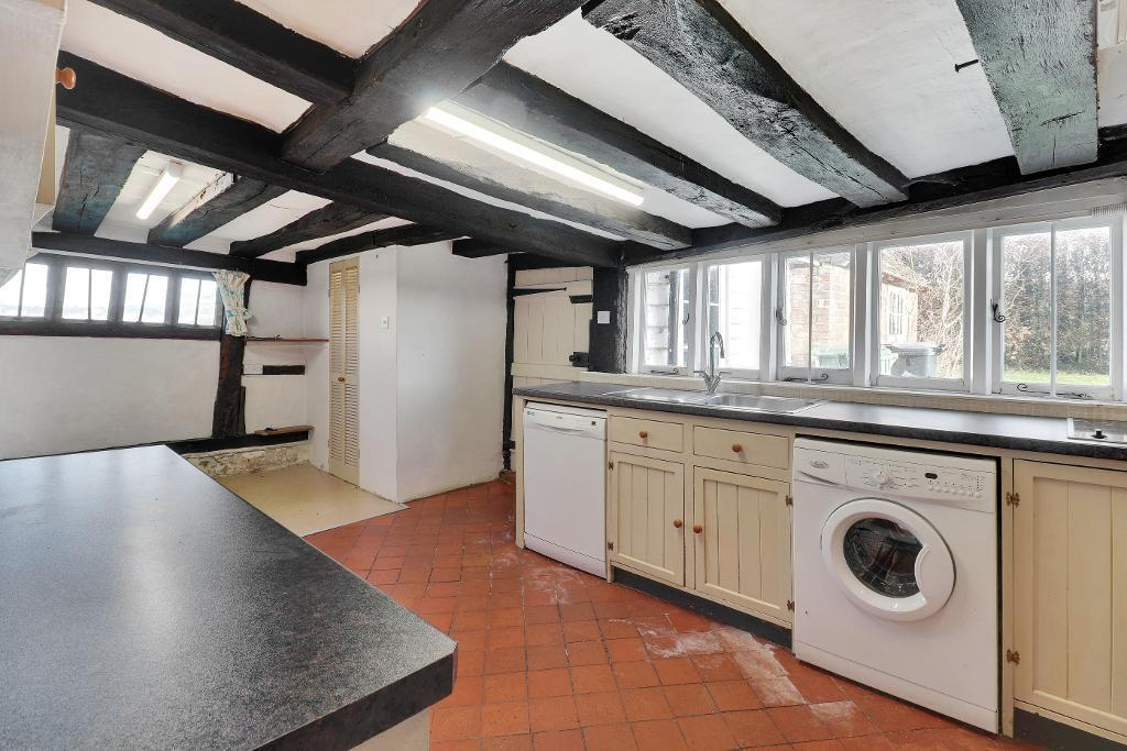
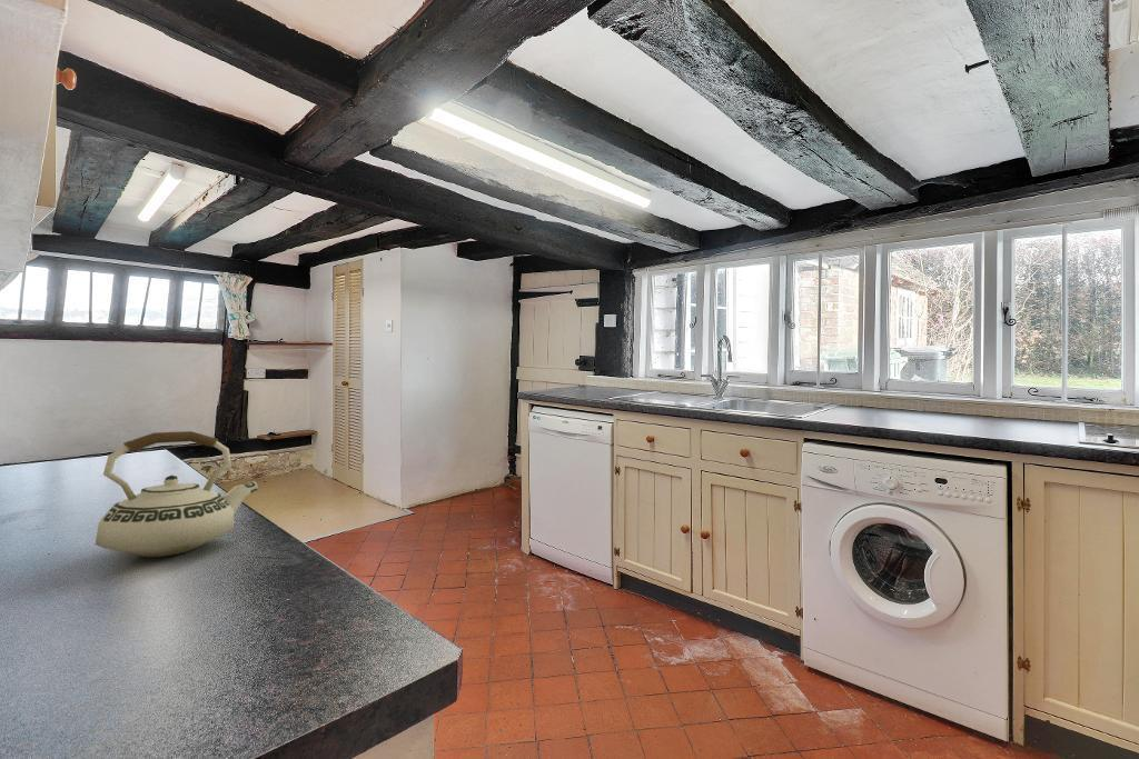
+ teakettle (185, 489)
